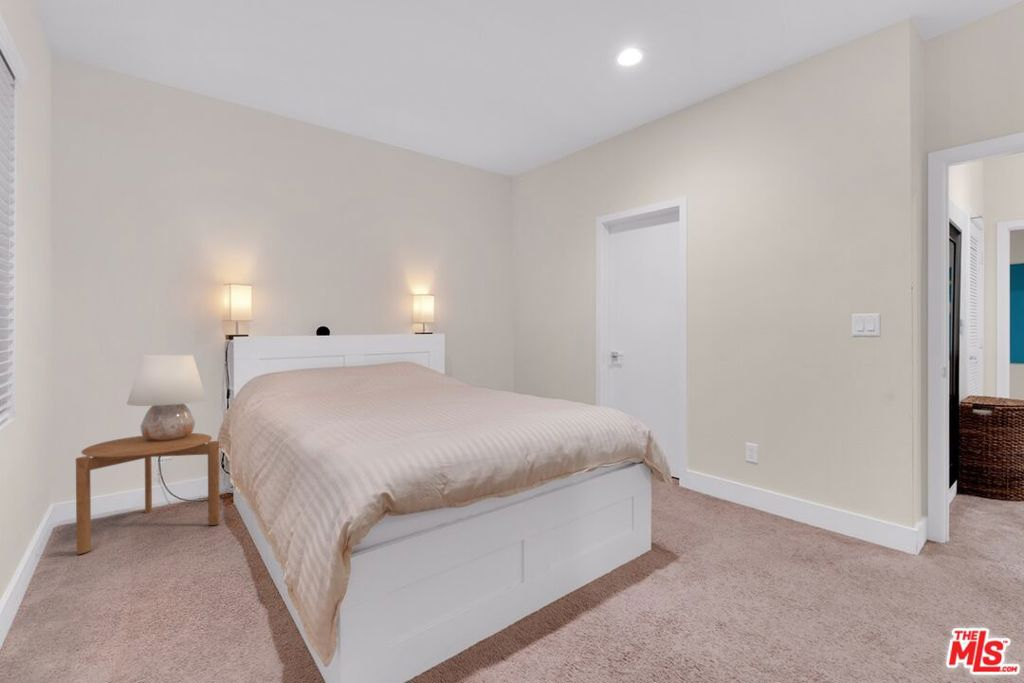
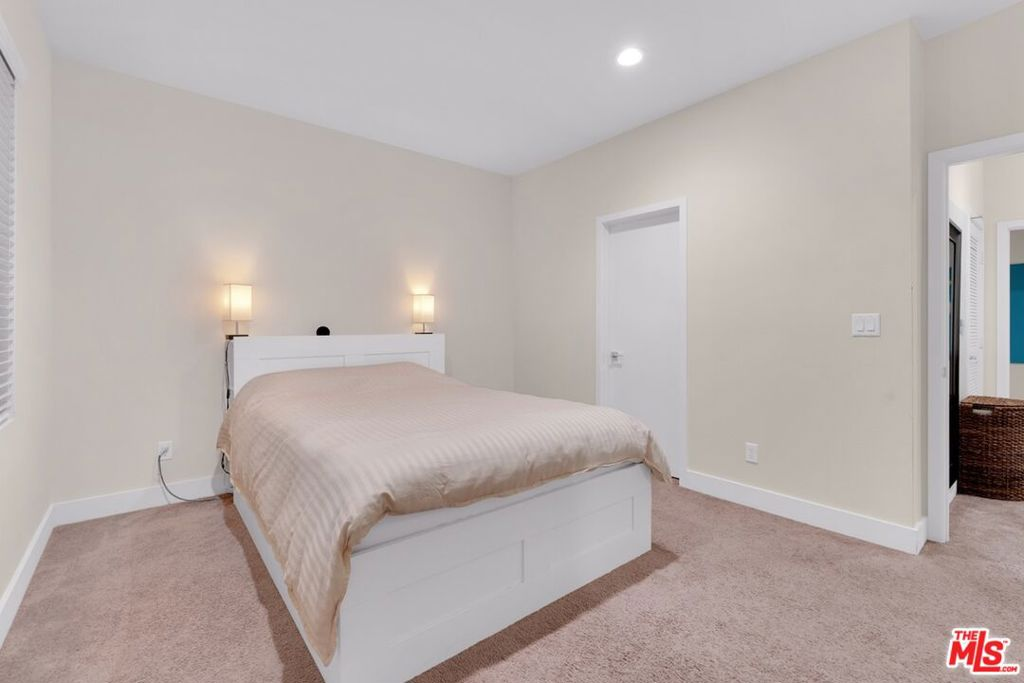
- side table (150, 483)
- table lamp (168, 396)
